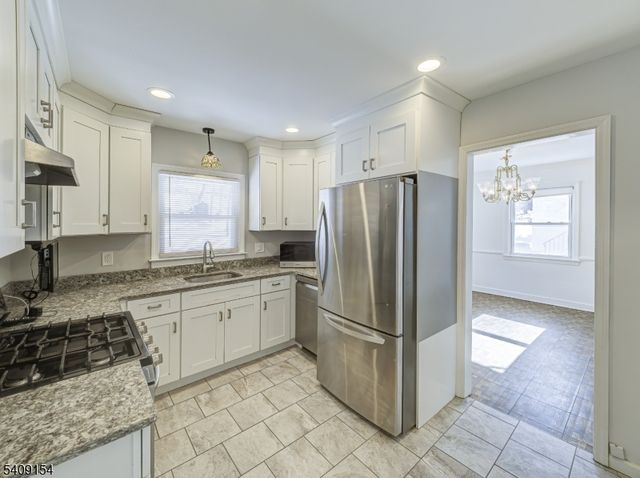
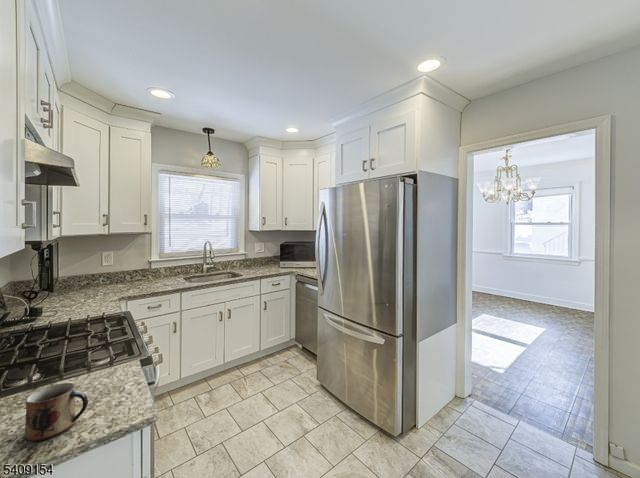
+ mug (55, 408)
